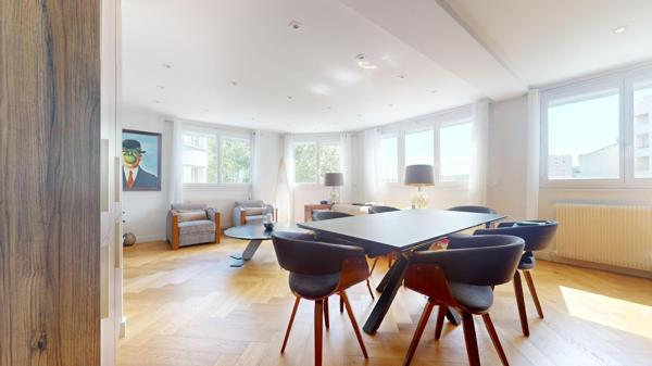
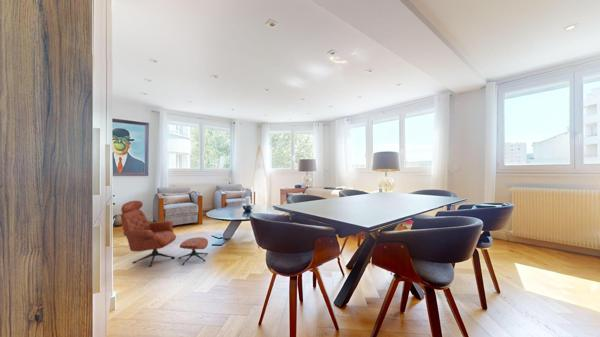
+ armchair (168, 230)
